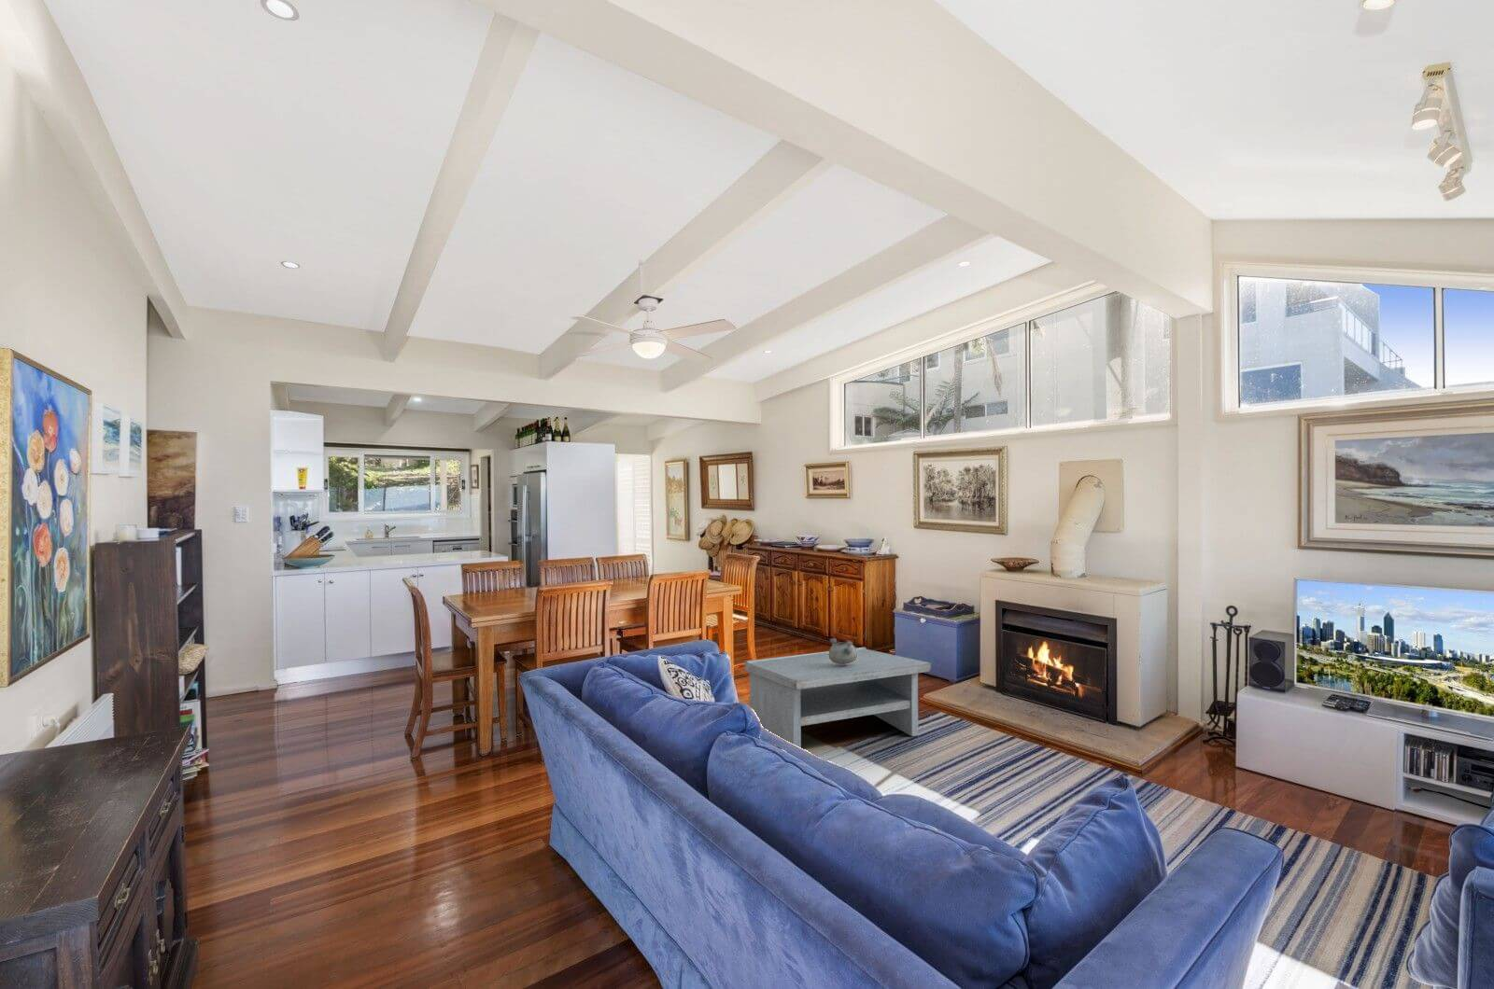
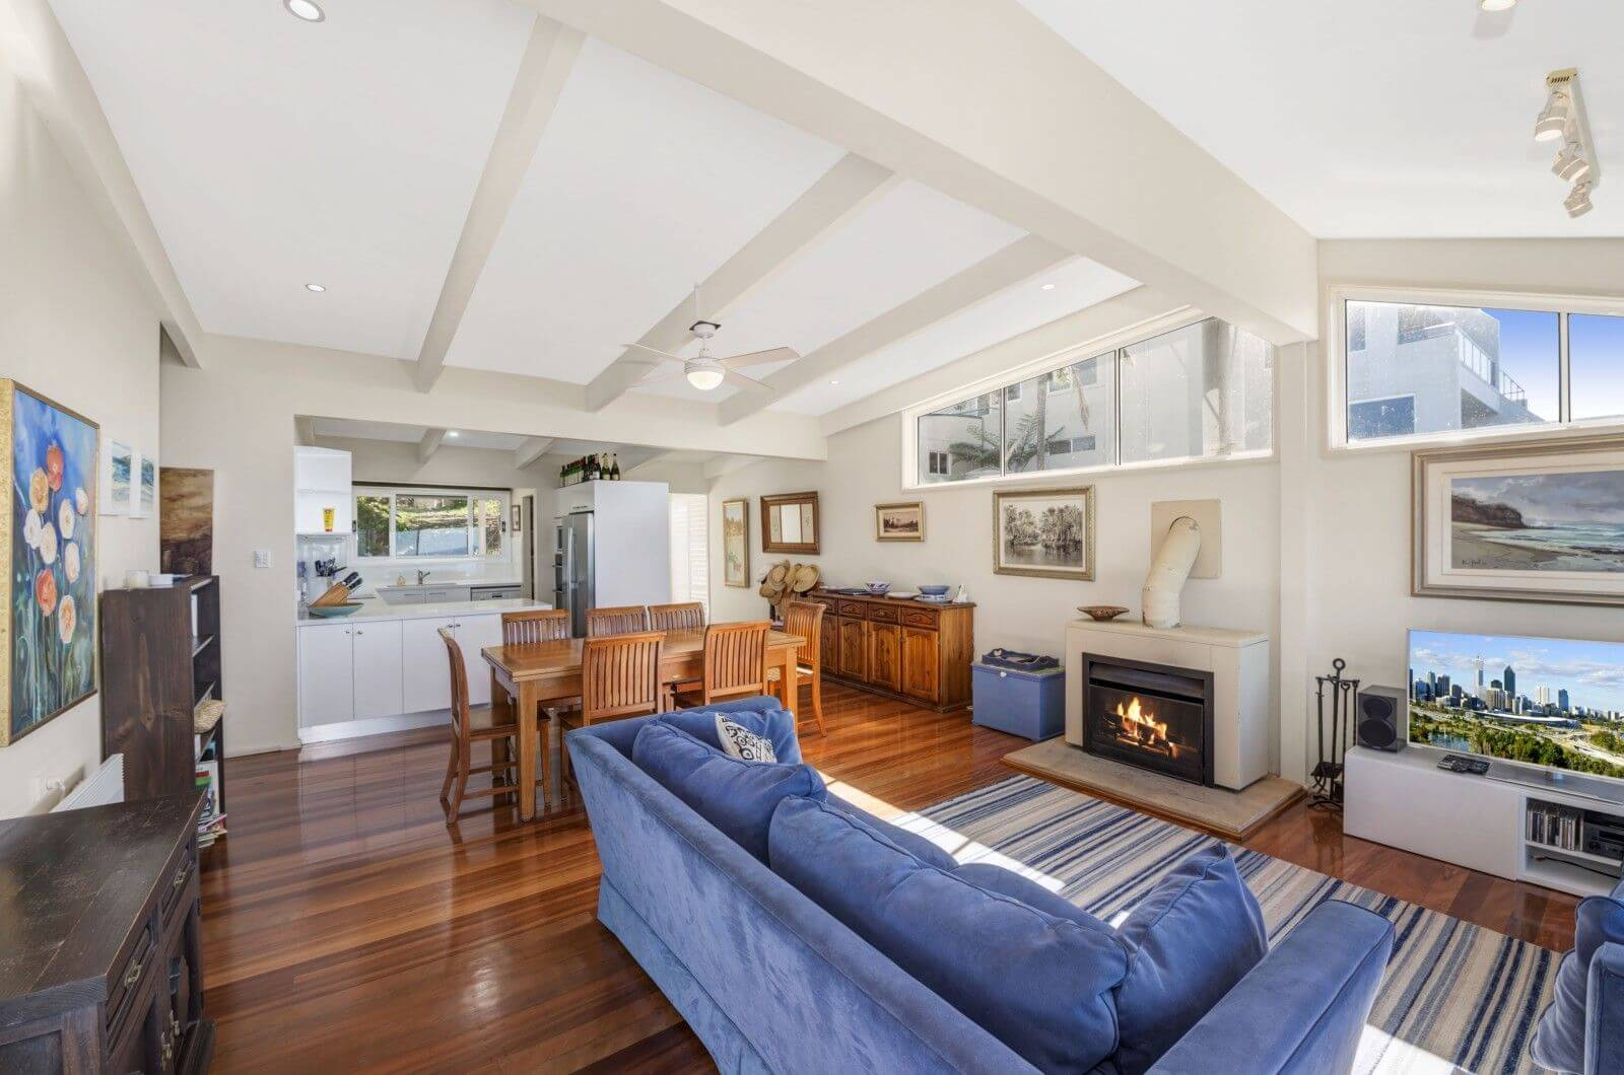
- decorative bowl (844, 652)
- coffee table (834, 692)
